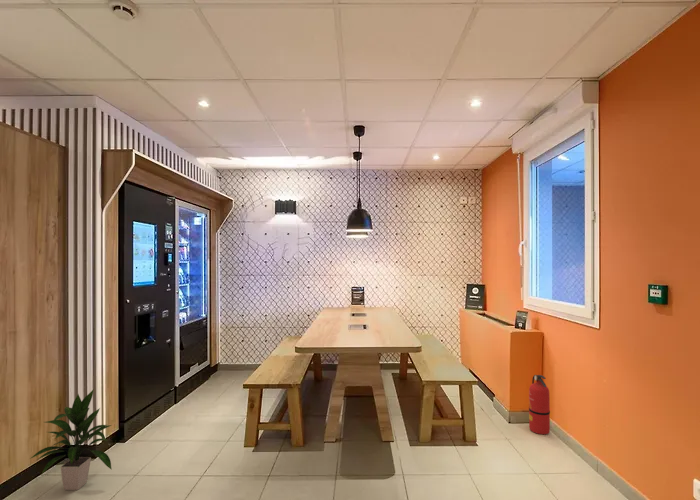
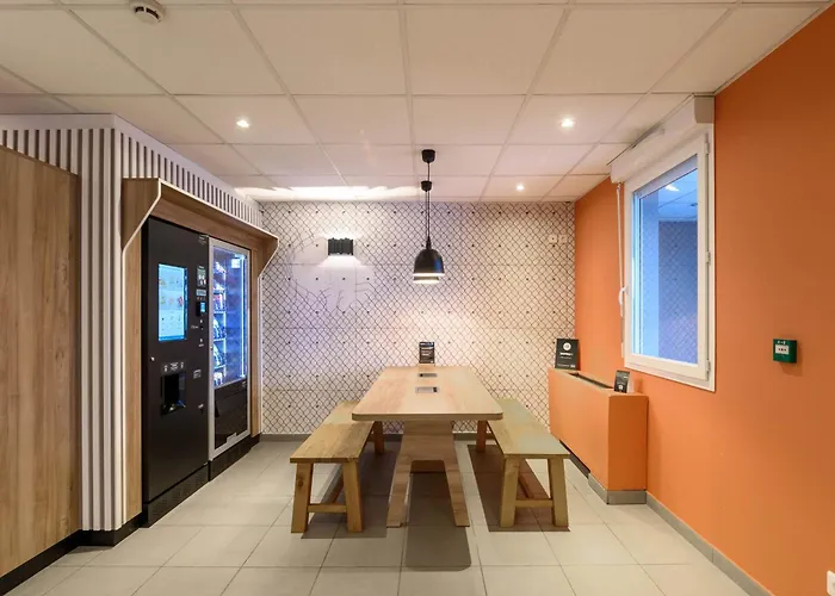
- fire extinguisher (538, 402)
- indoor plant (77, 441)
